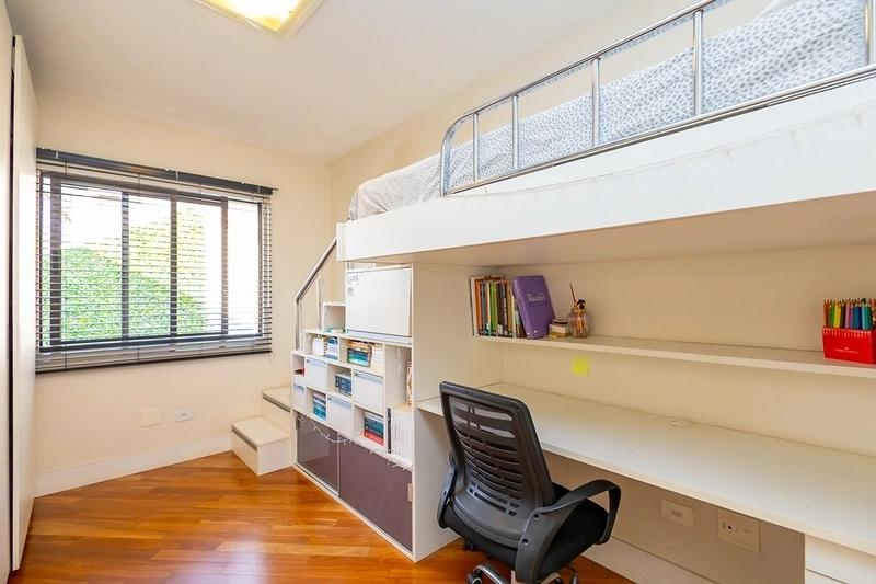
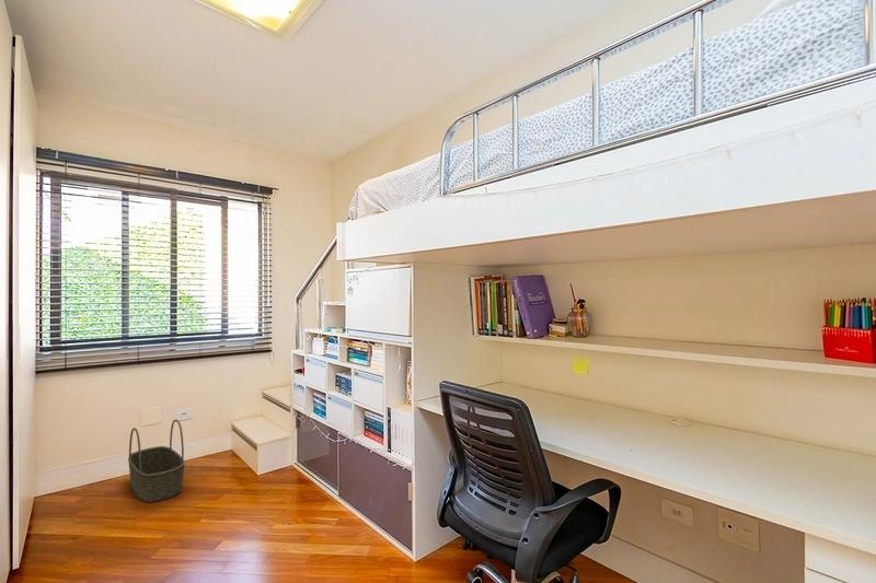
+ basket (155, 455)
